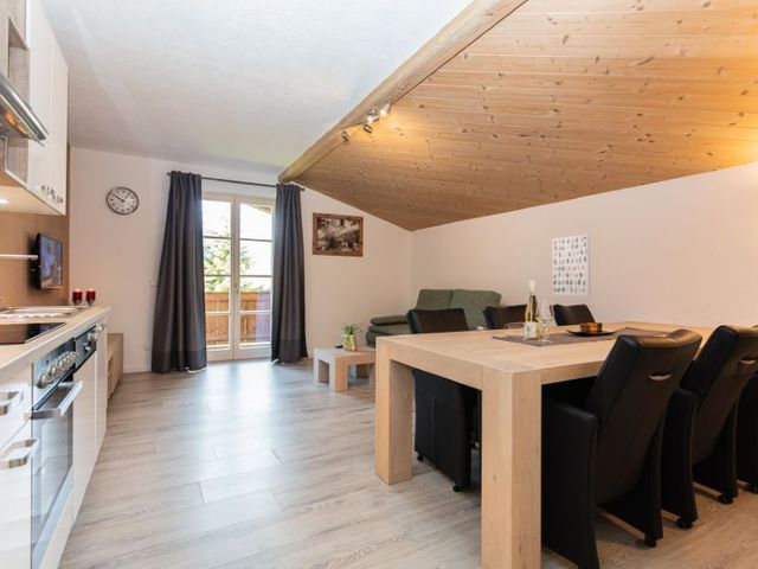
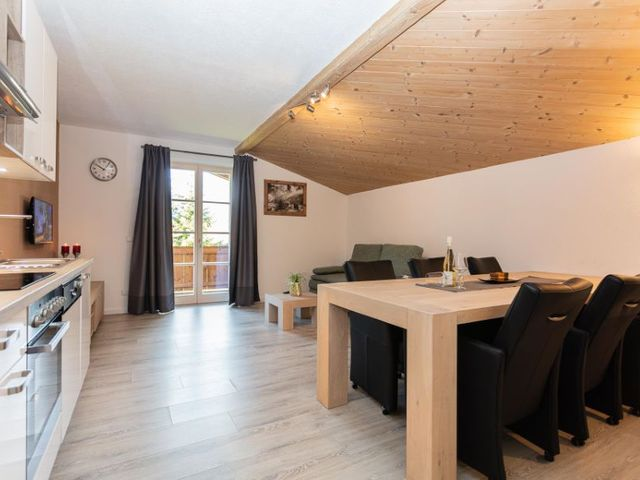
- wall art (570, 266)
